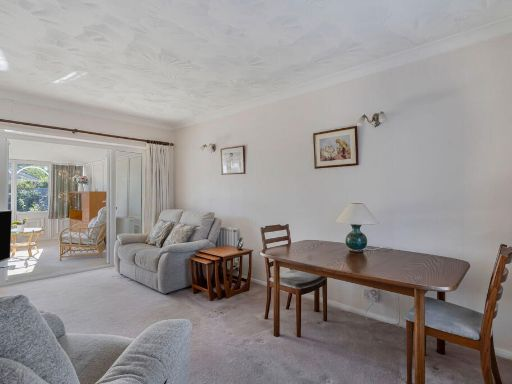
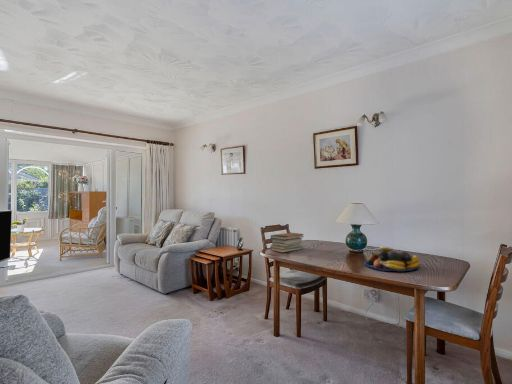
+ fruit bowl (390, 256)
+ book stack (287, 242)
